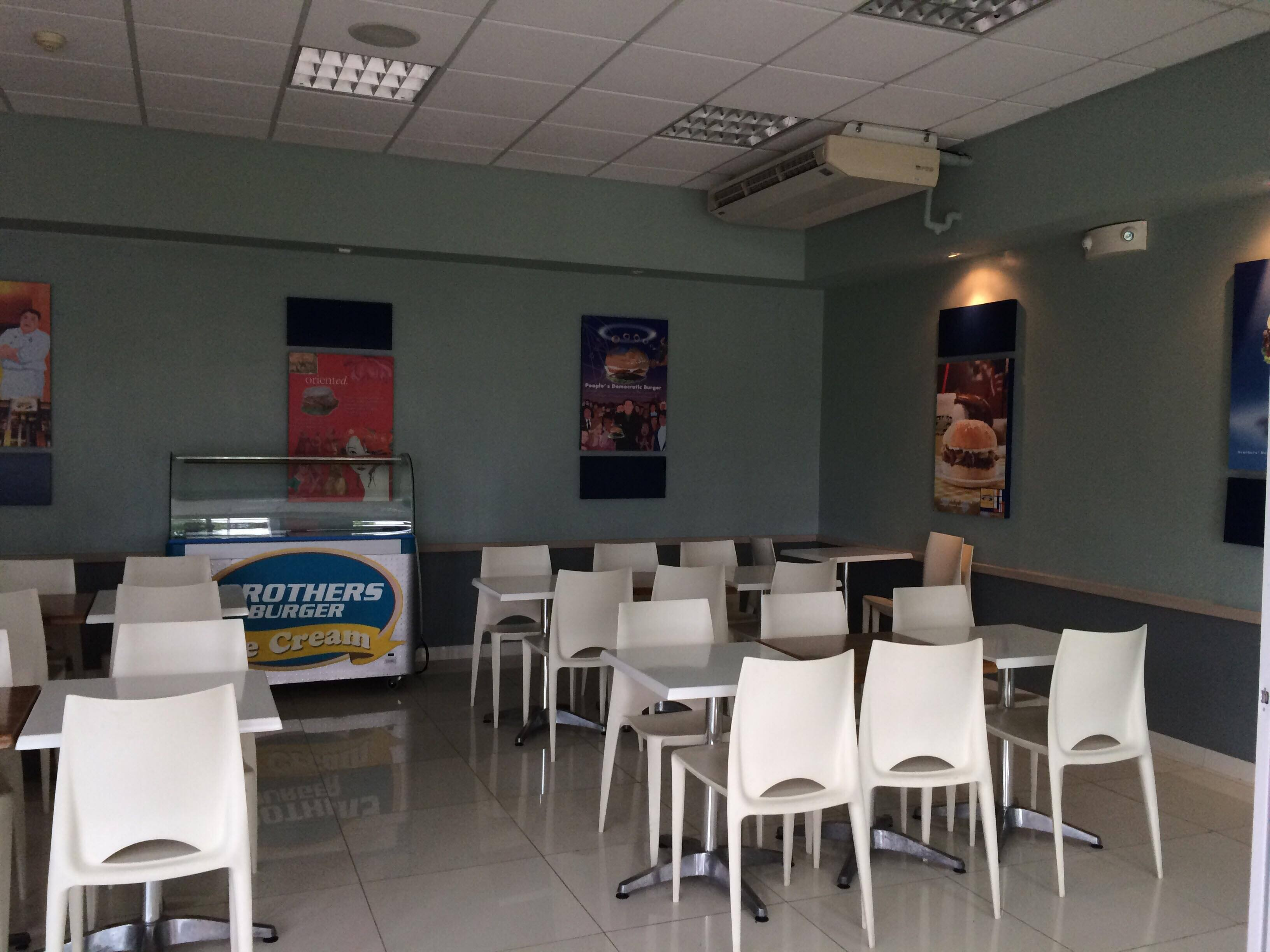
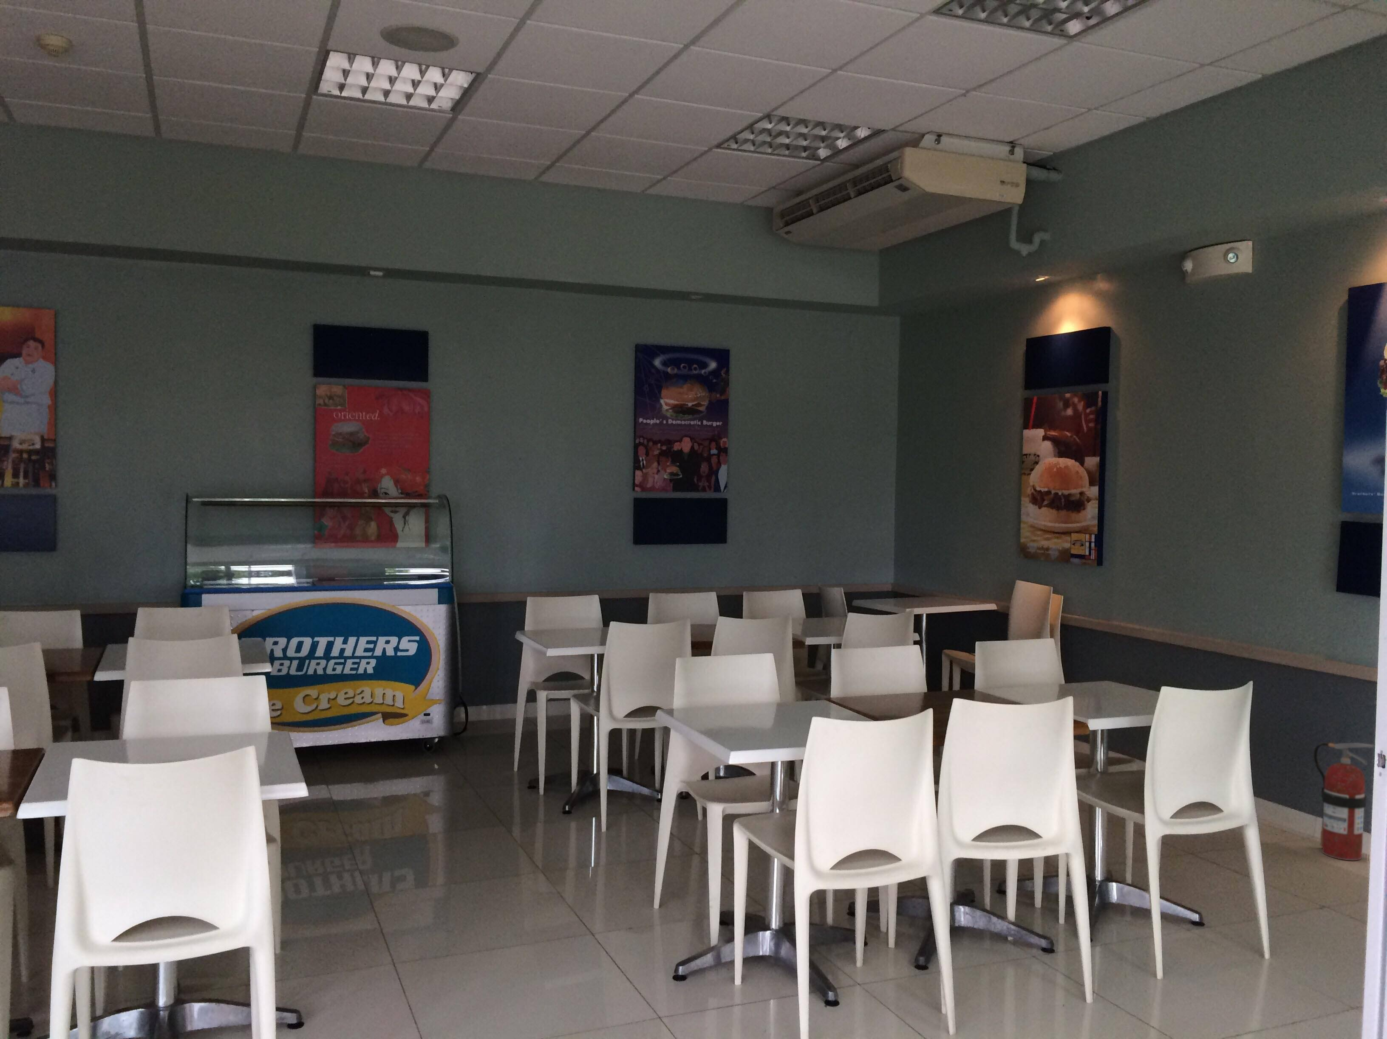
+ fire extinguisher (1343, 797)
